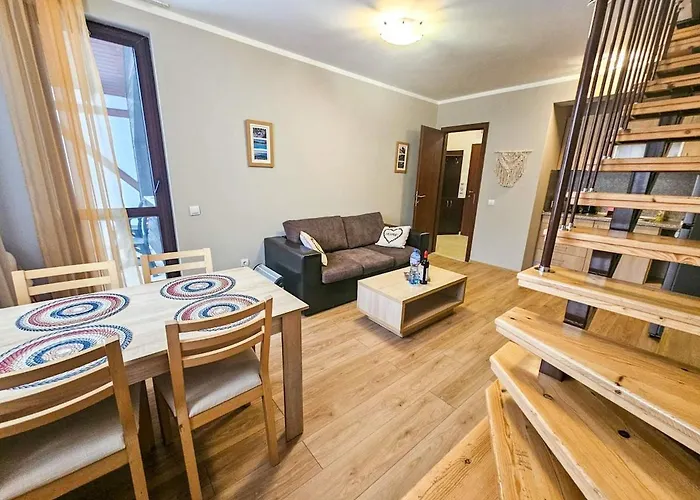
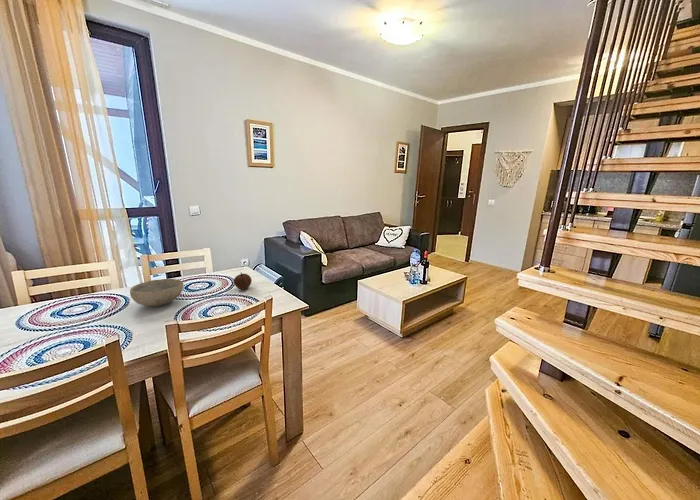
+ bowl (158, 293)
+ fruit (242, 280)
